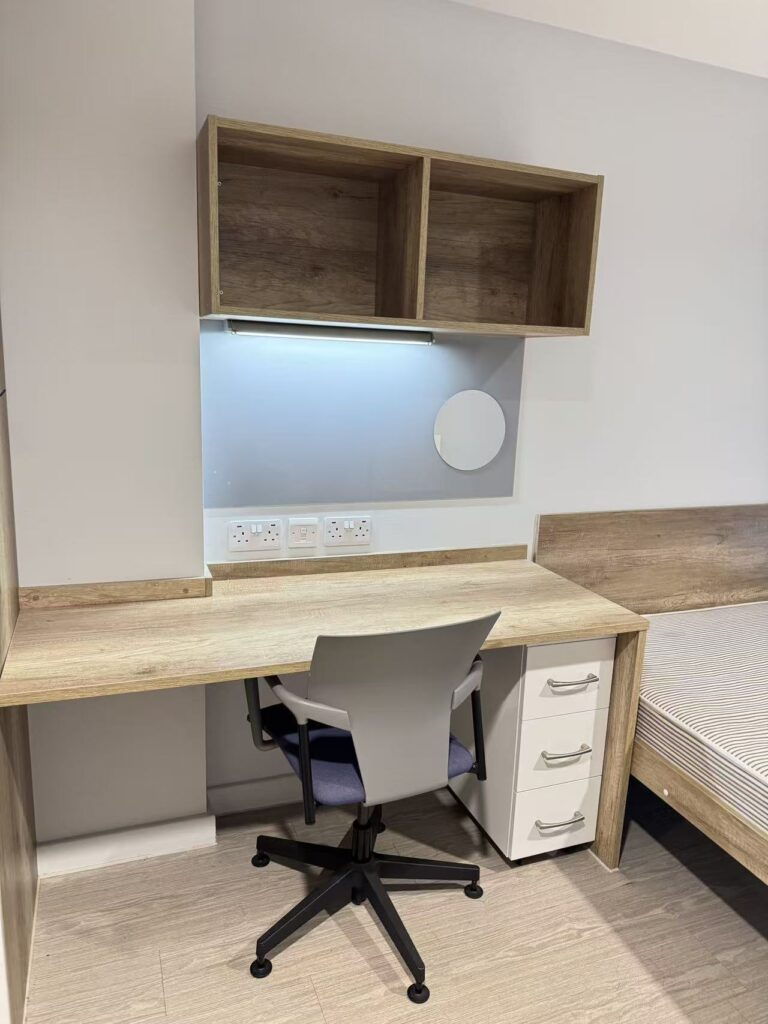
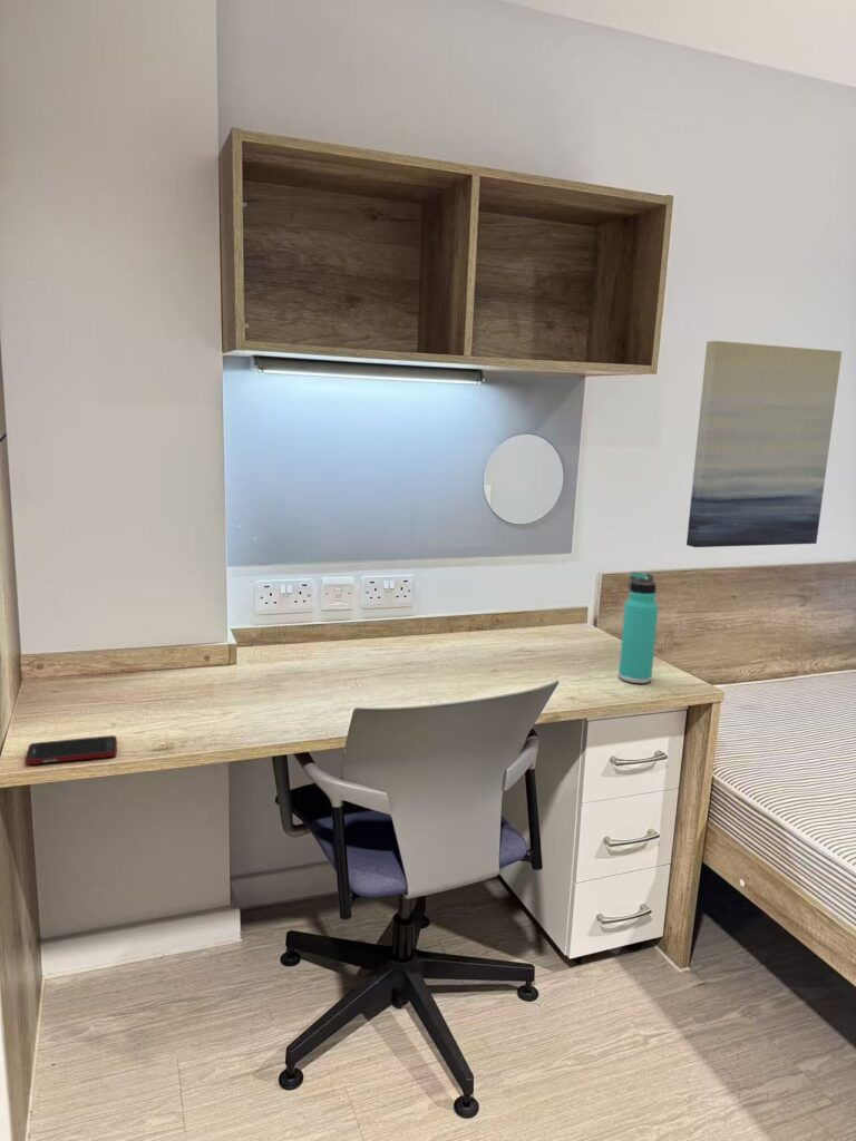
+ wall art (763, 447)
+ thermos bottle (639, 626)
+ cell phone (72, 750)
